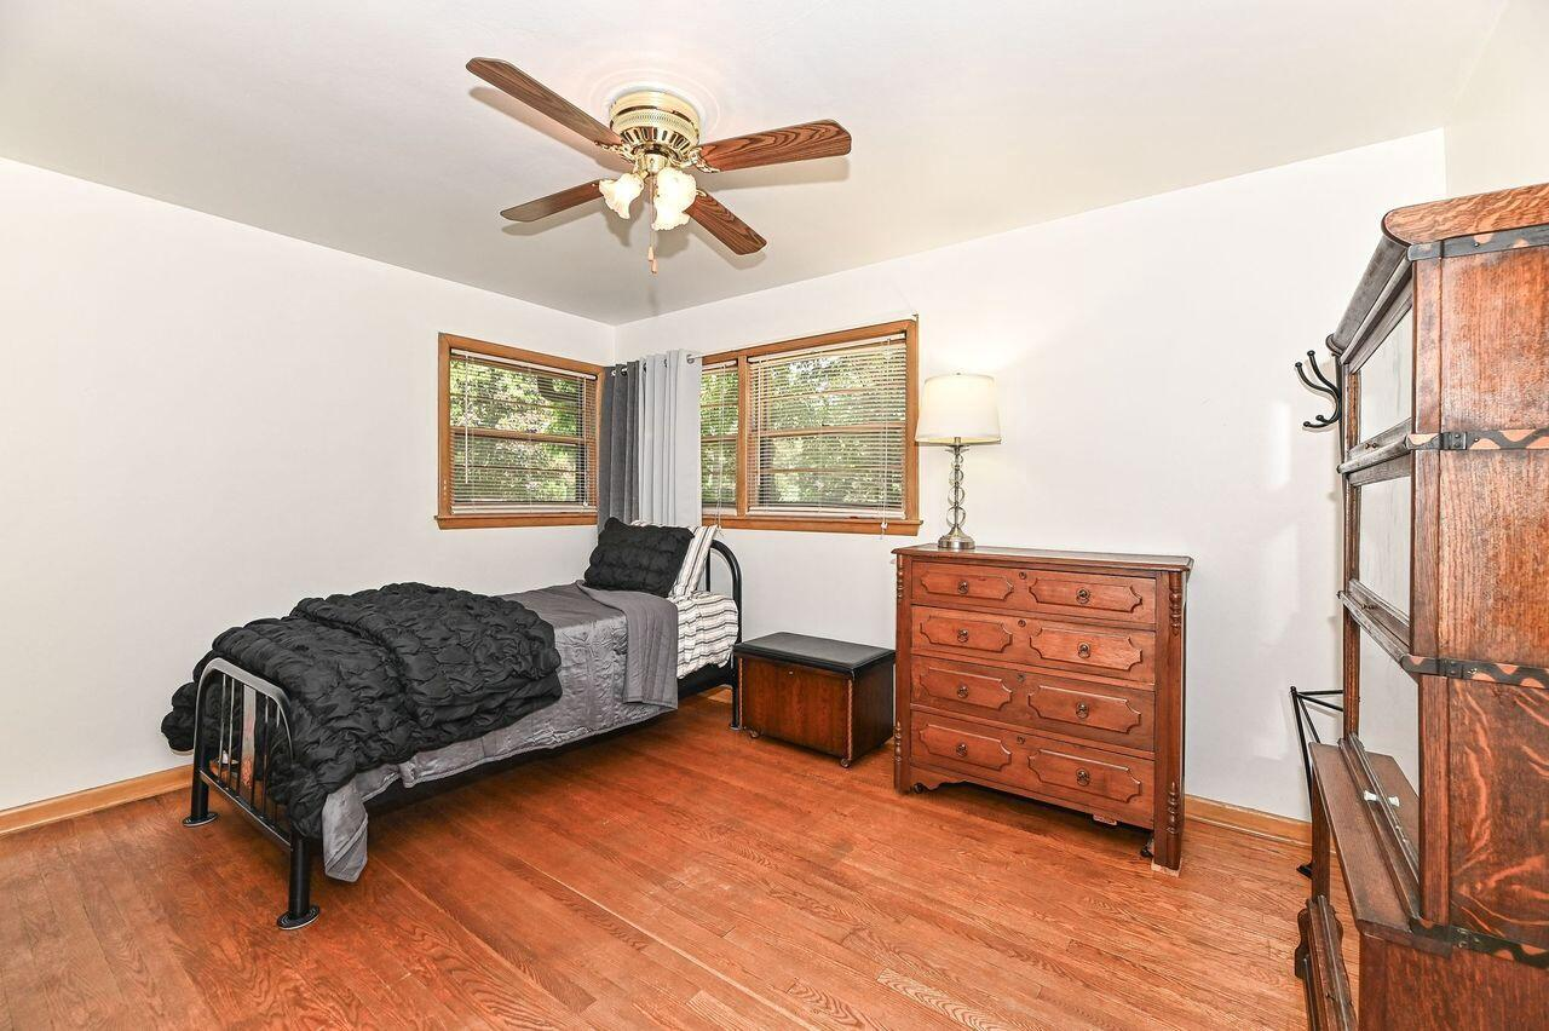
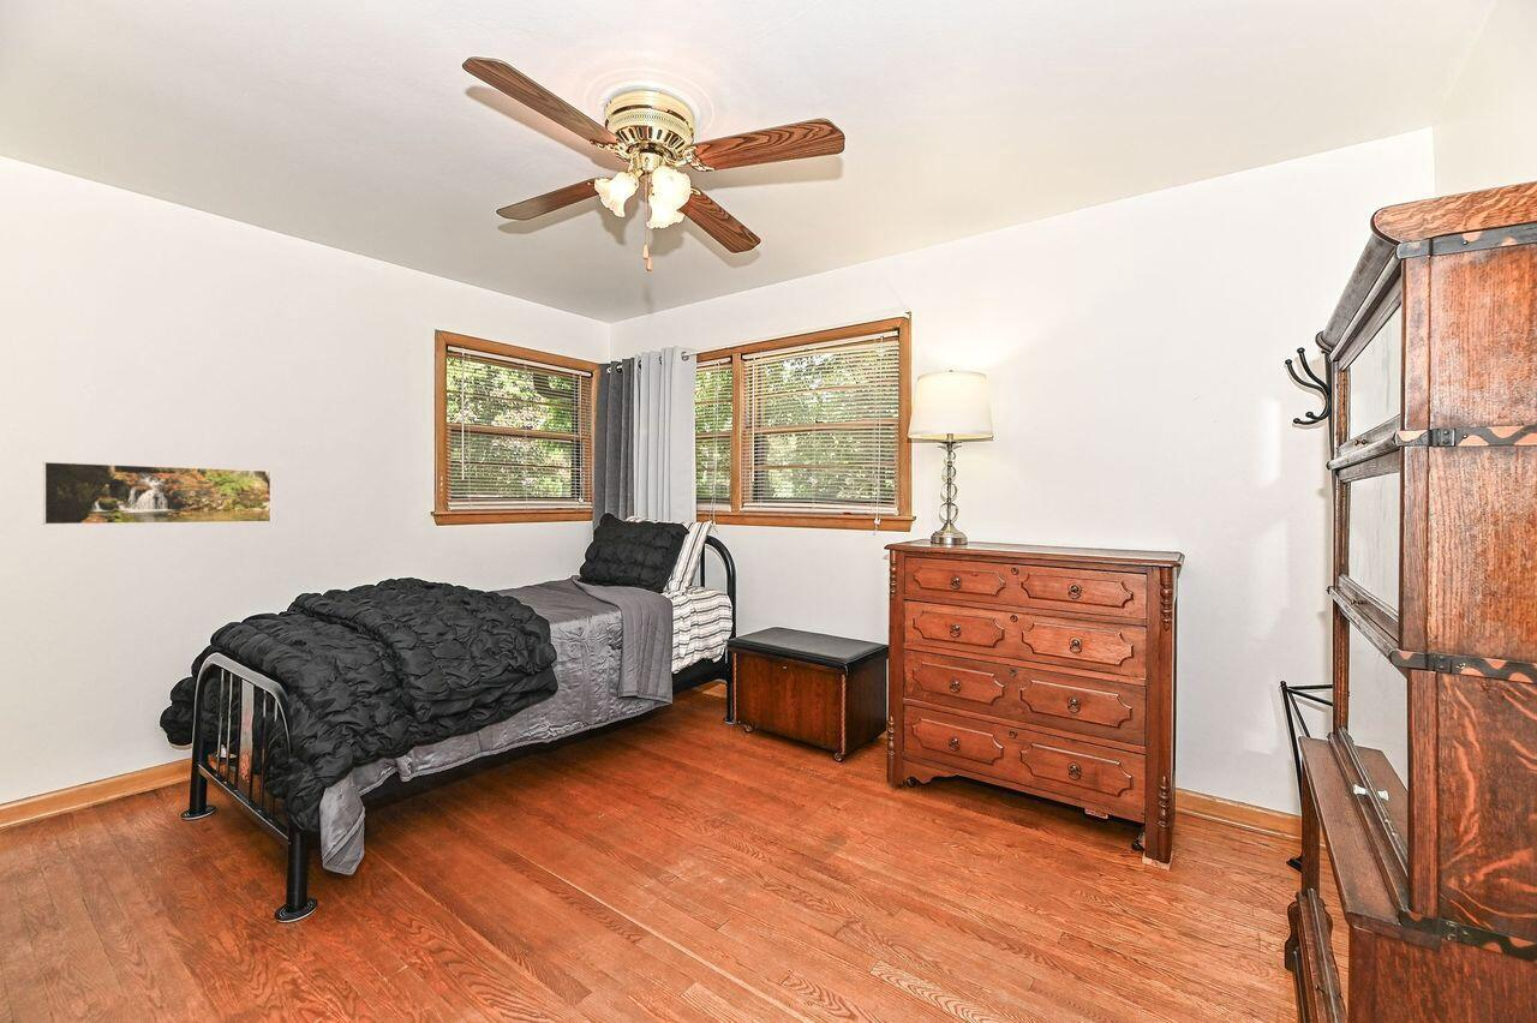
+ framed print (168, 495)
